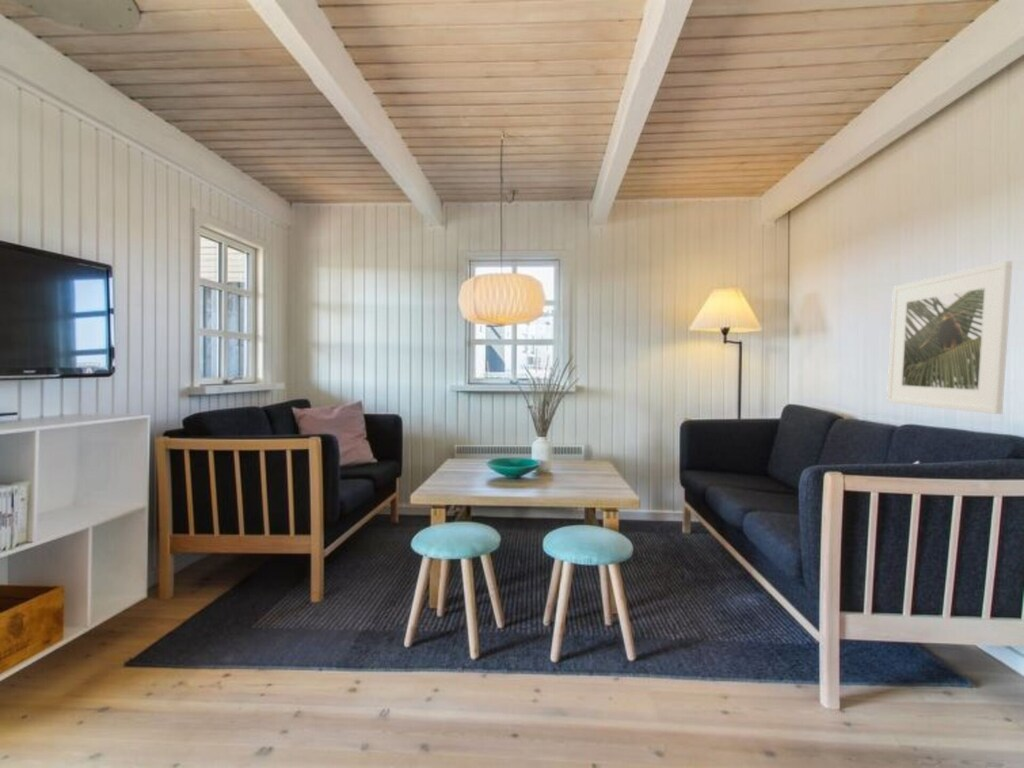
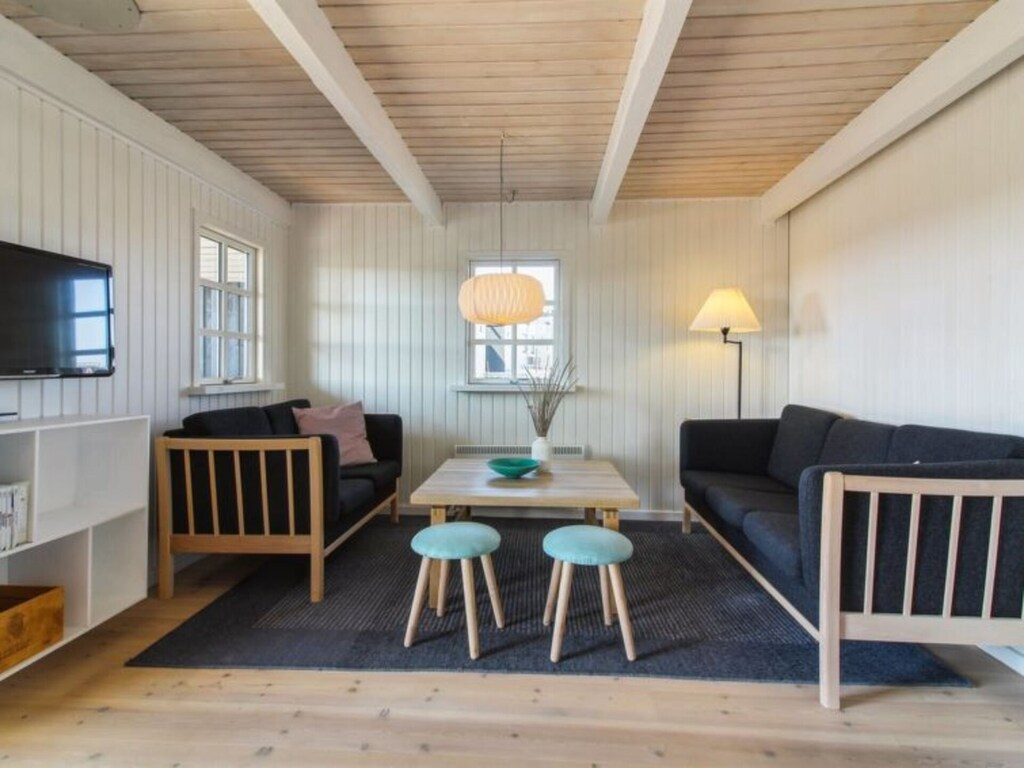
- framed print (940, 341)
